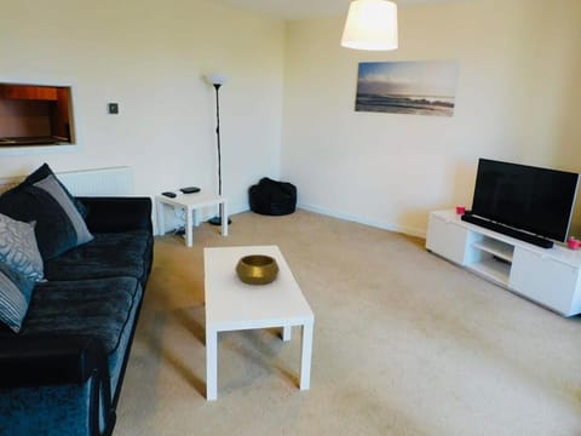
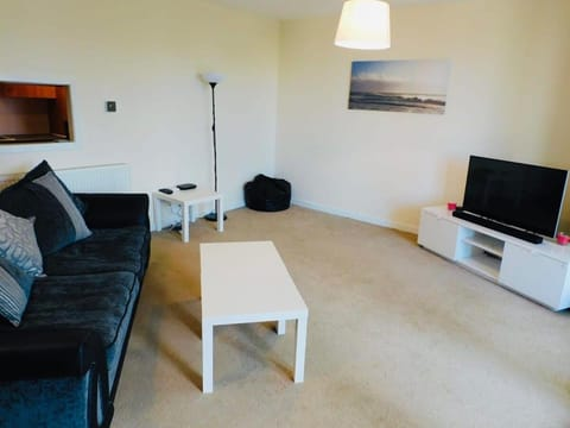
- decorative bowl (257, 269)
